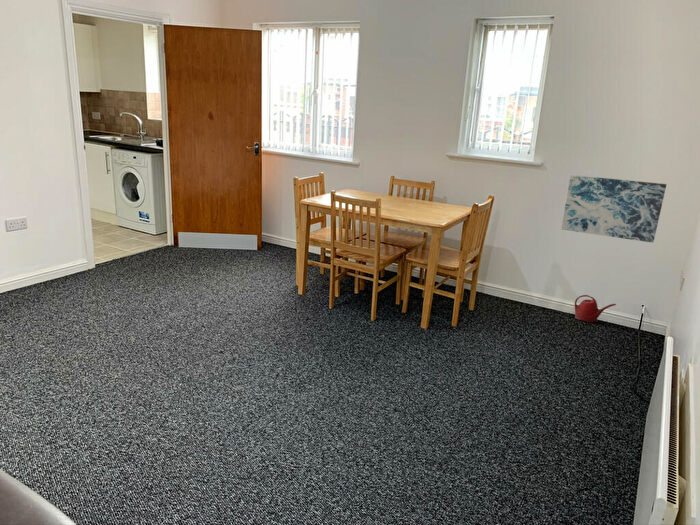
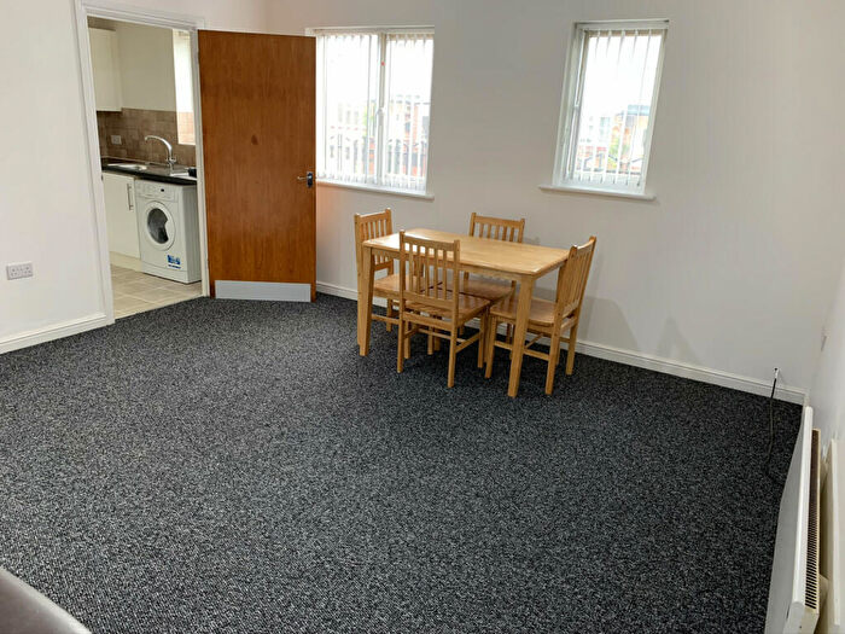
- watering can (594, 308)
- wall art (611, 207)
